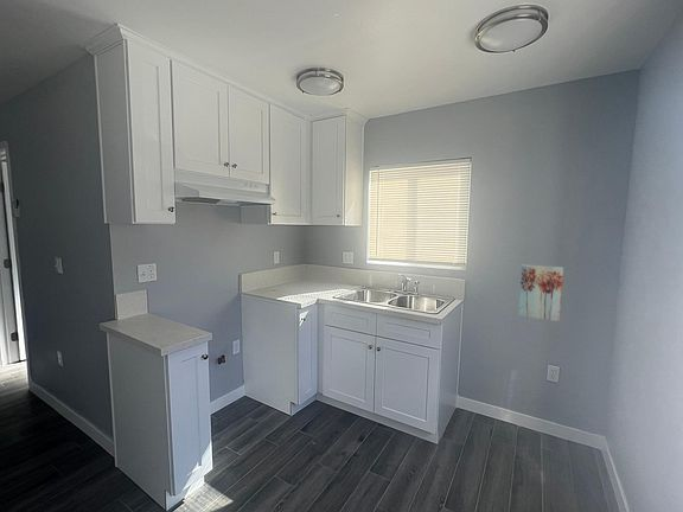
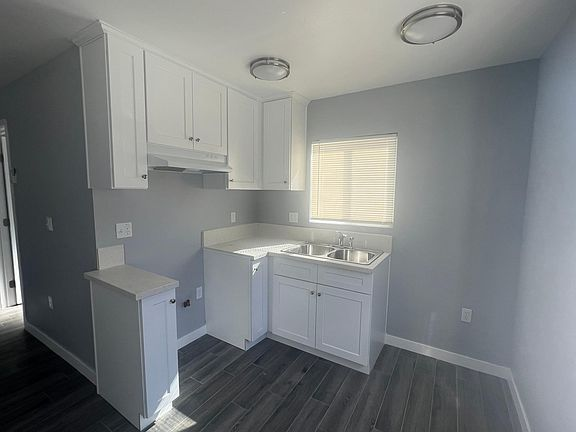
- wall art (540, 292)
